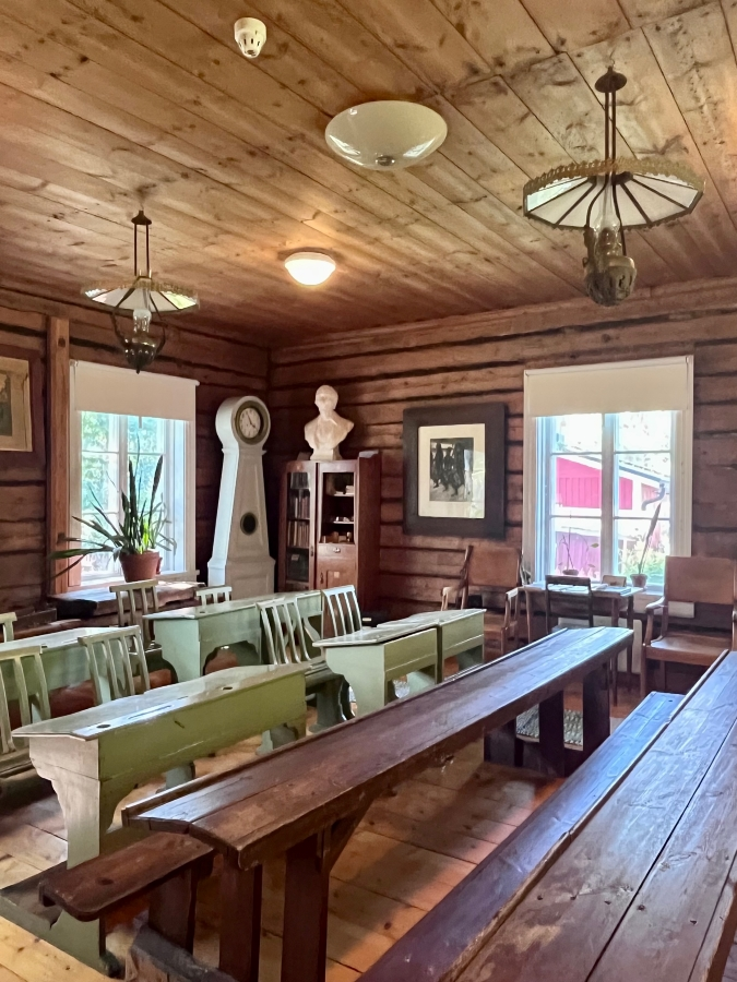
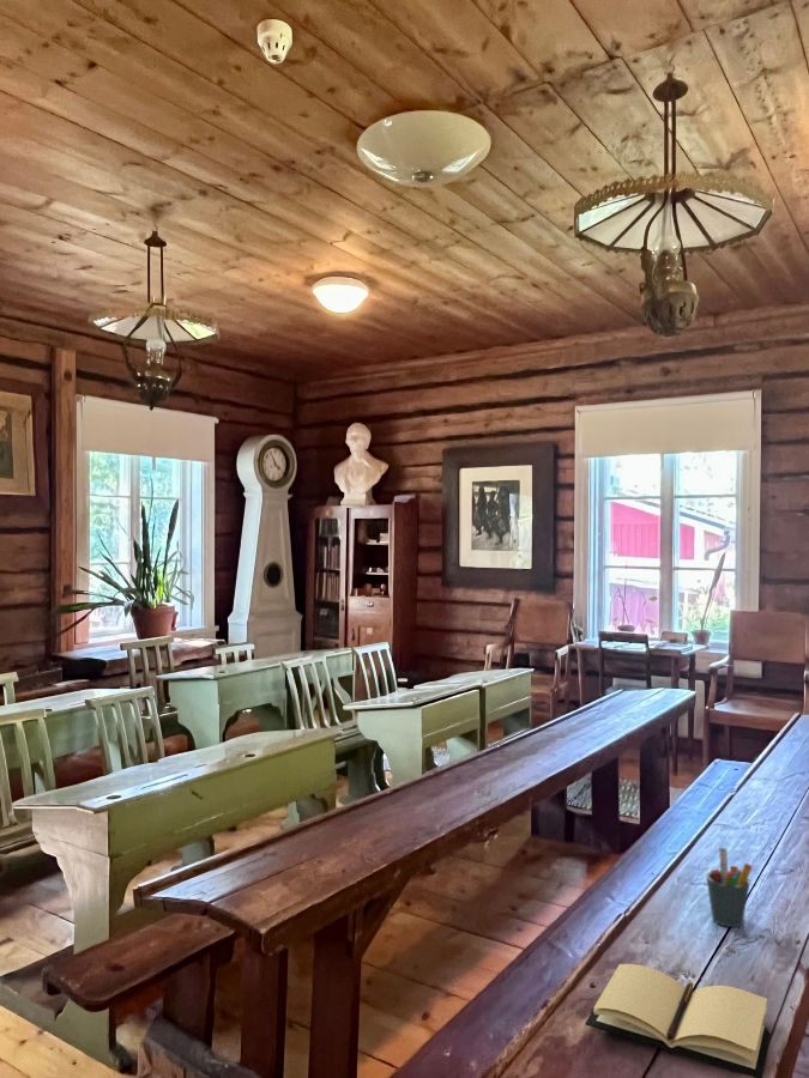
+ book (681, 1009)
+ pen holder (728, 888)
